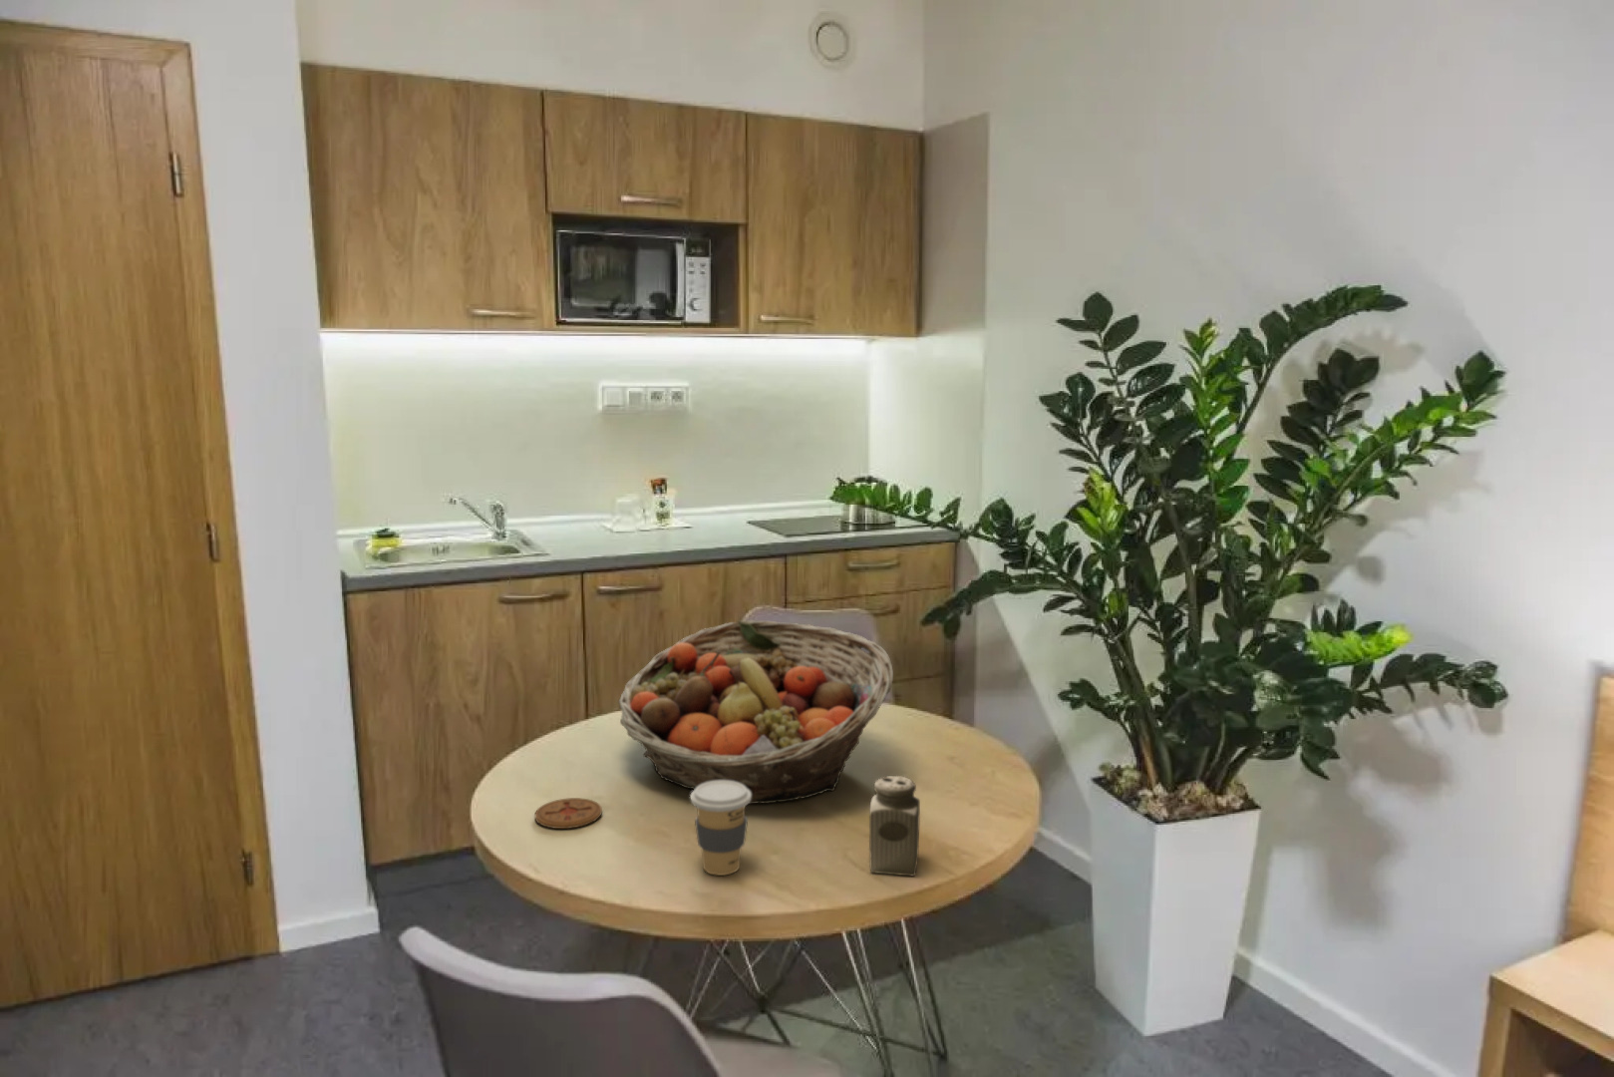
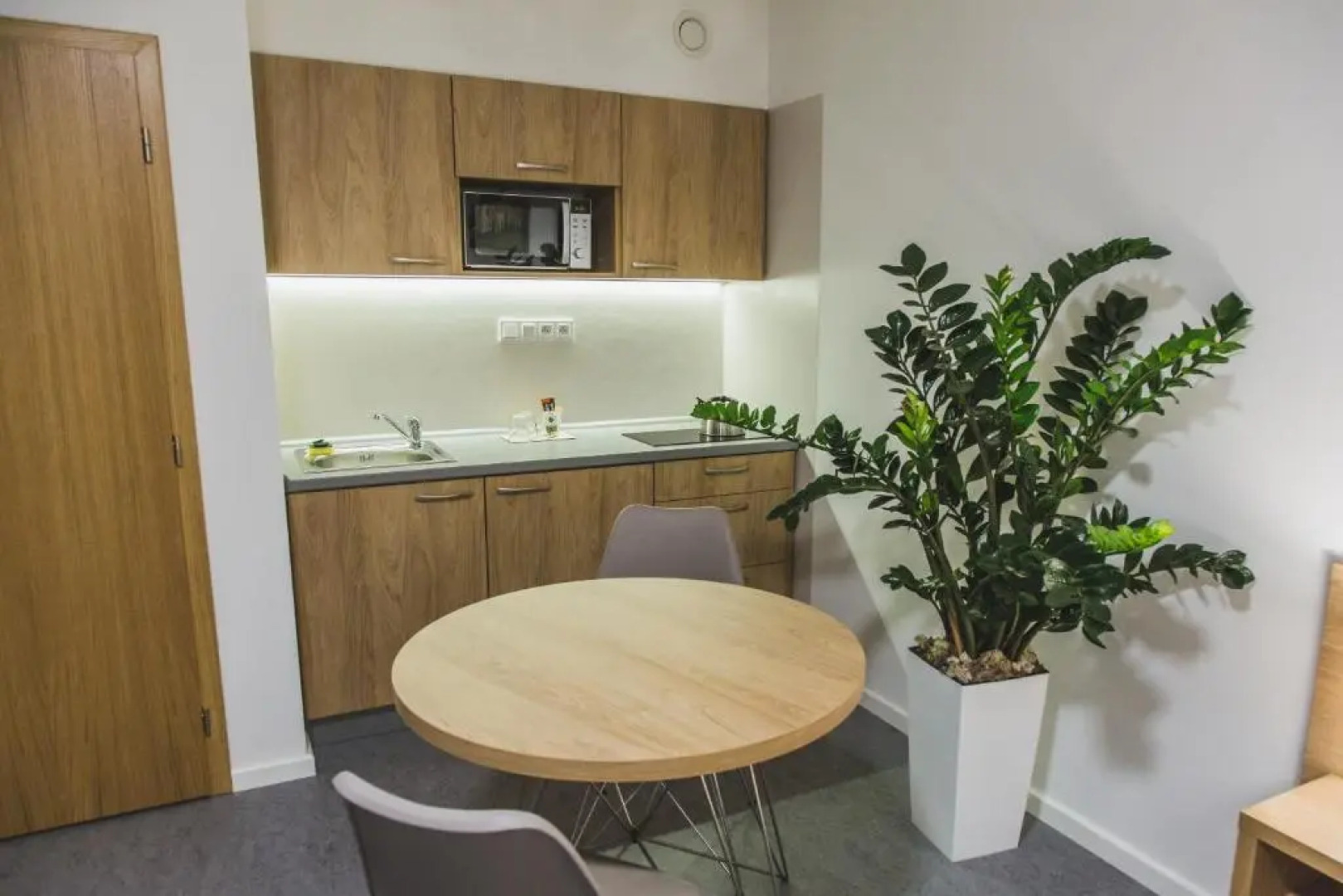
- coaster (568, 813)
- coffee cup (721, 828)
- fruit basket (754, 706)
- salt shaker (894, 822)
